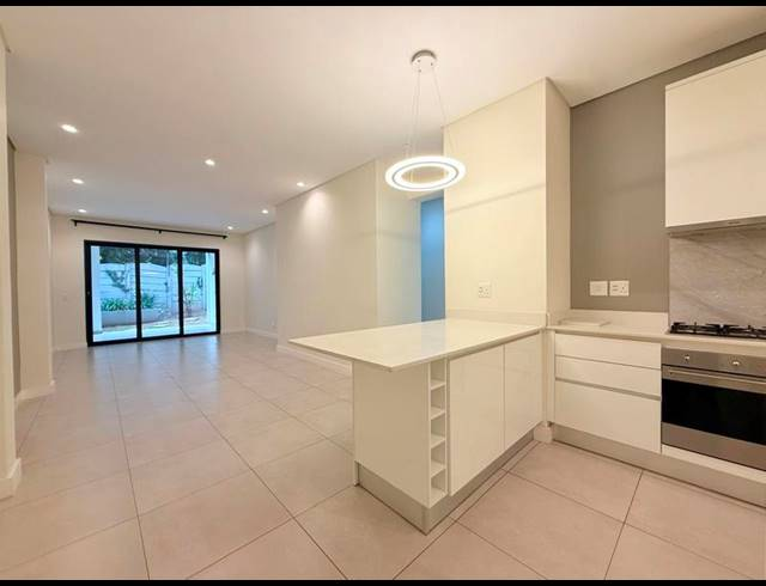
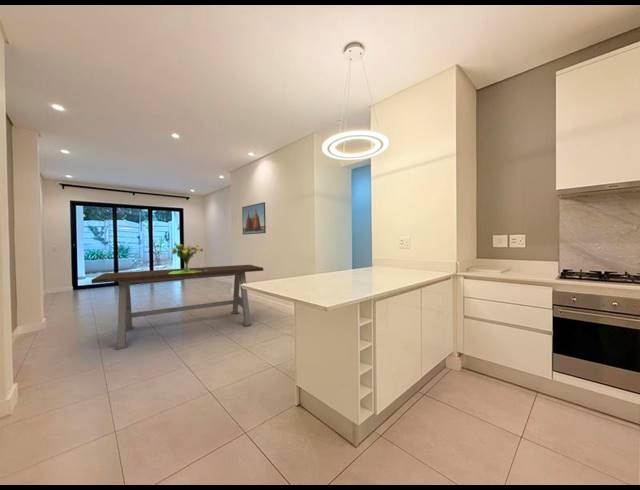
+ bouquet (188, 256)
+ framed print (253, 219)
+ dining table (191, 305)
